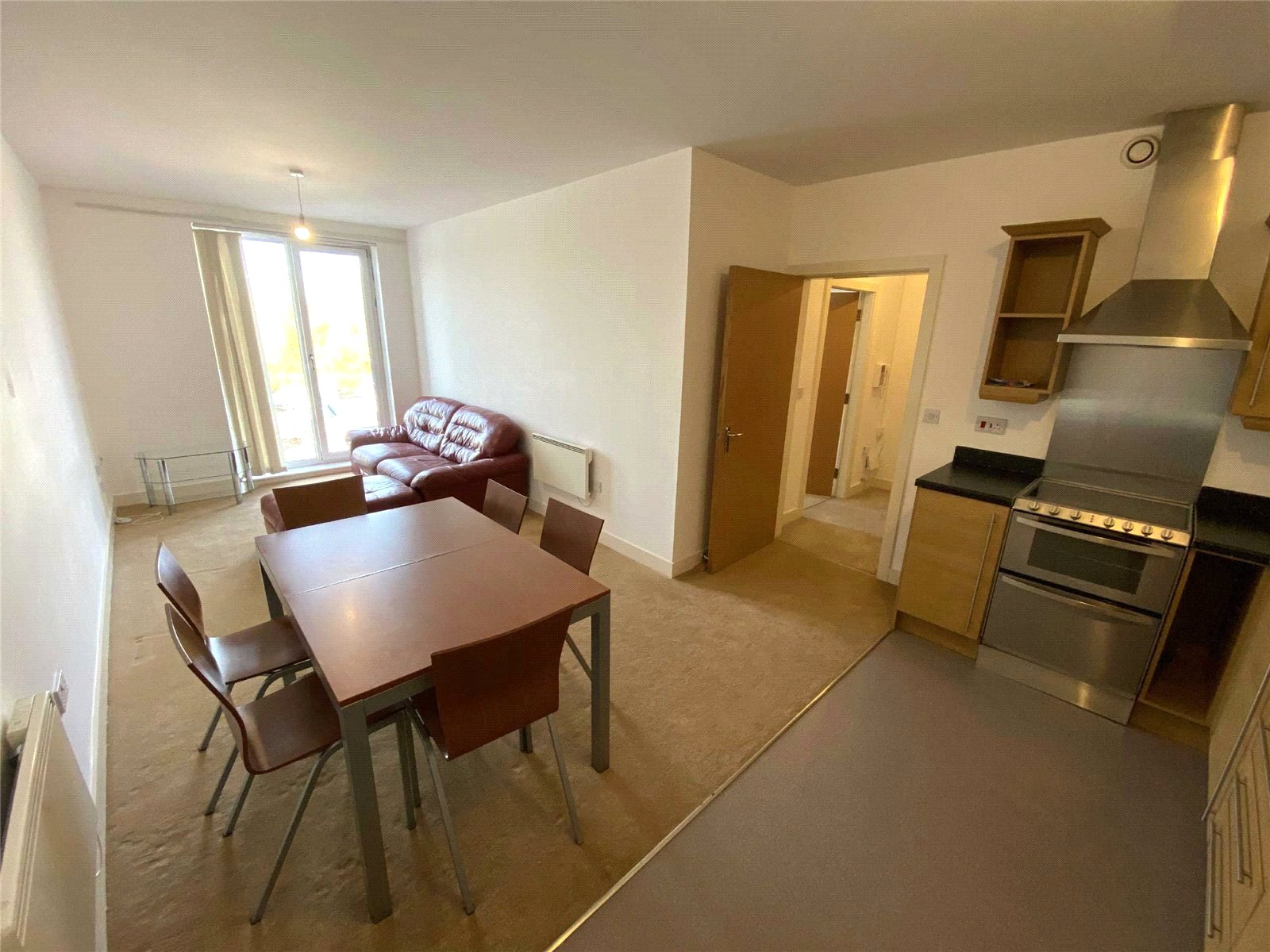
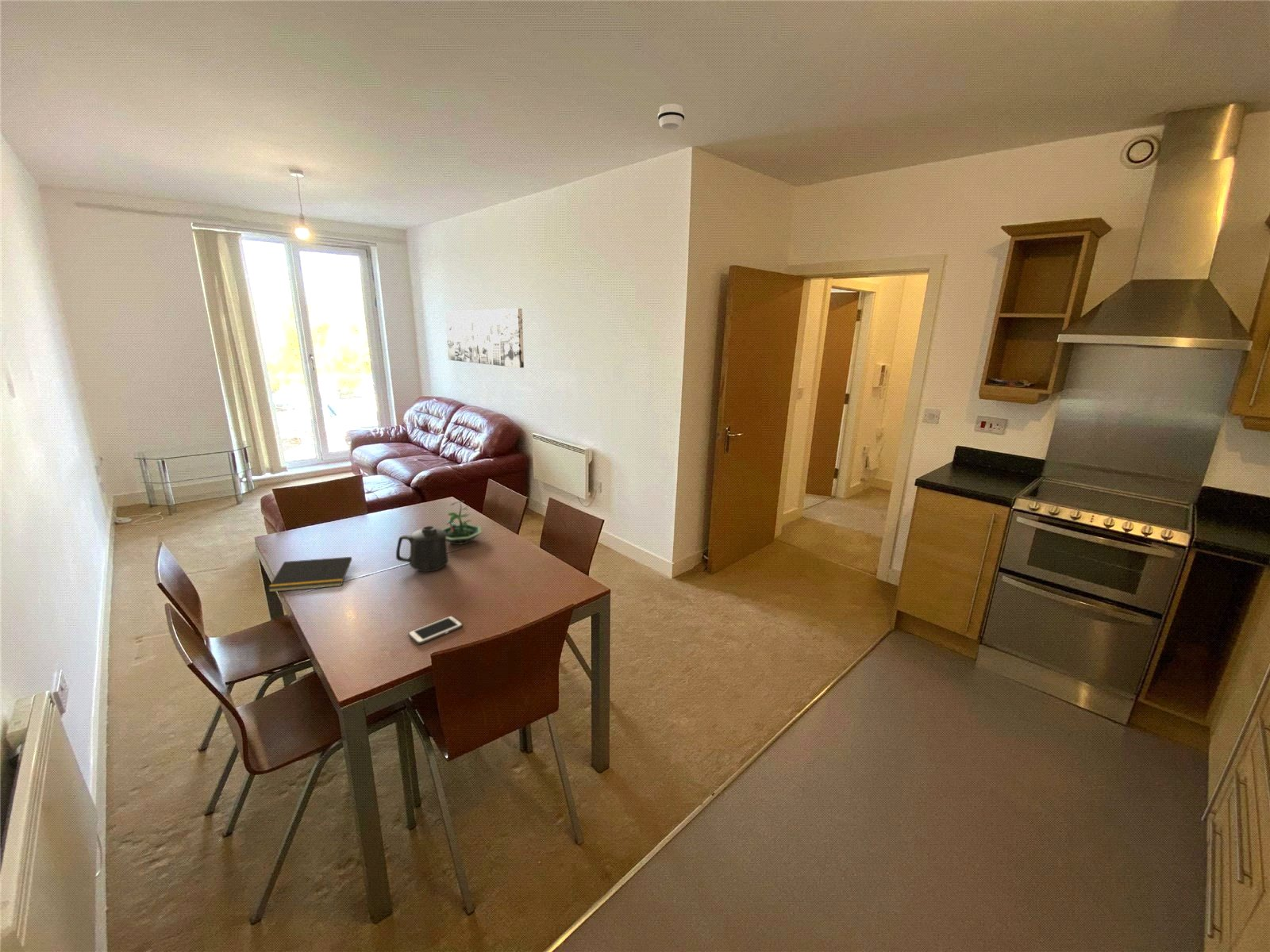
+ smoke detector (671, 117)
+ notepad (312, 573)
+ terrarium (460, 509)
+ wall art (480, 337)
+ cell phone (436, 629)
+ mug (423, 548)
